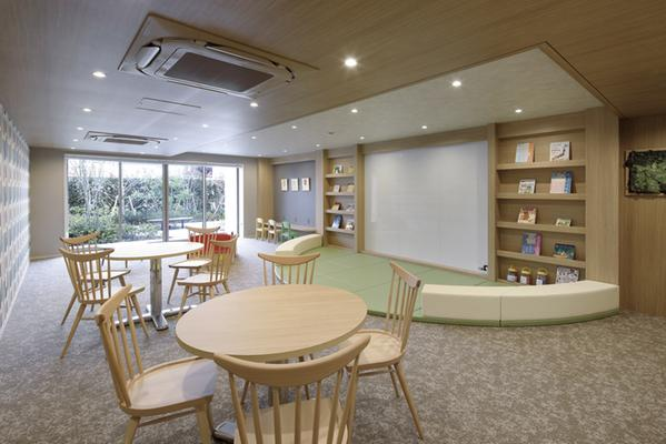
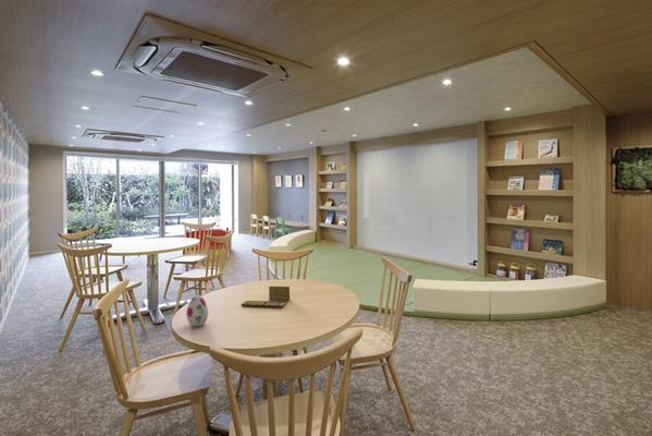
+ decorative egg (197, 310)
+ board game (269, 295)
